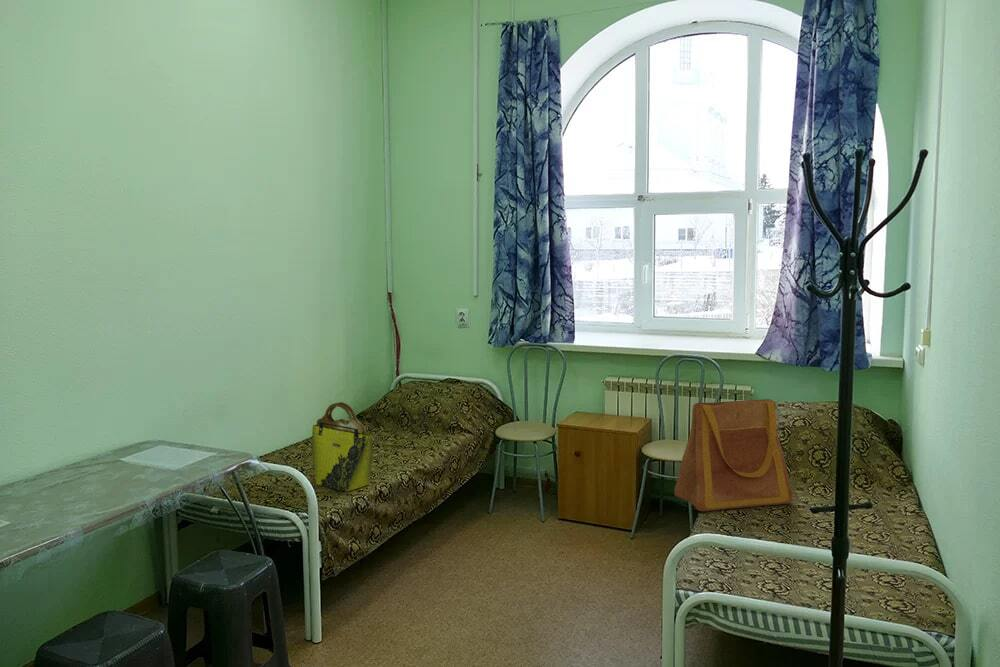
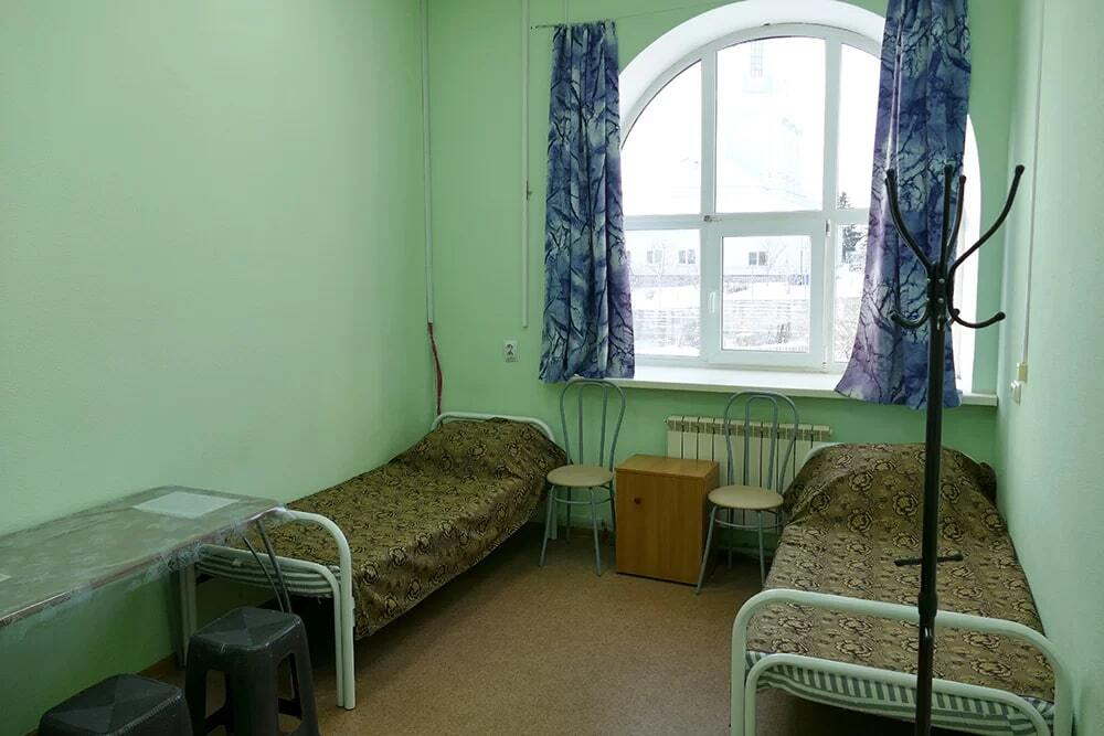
- tote bag (341, 443)
- tote bag (733, 451)
